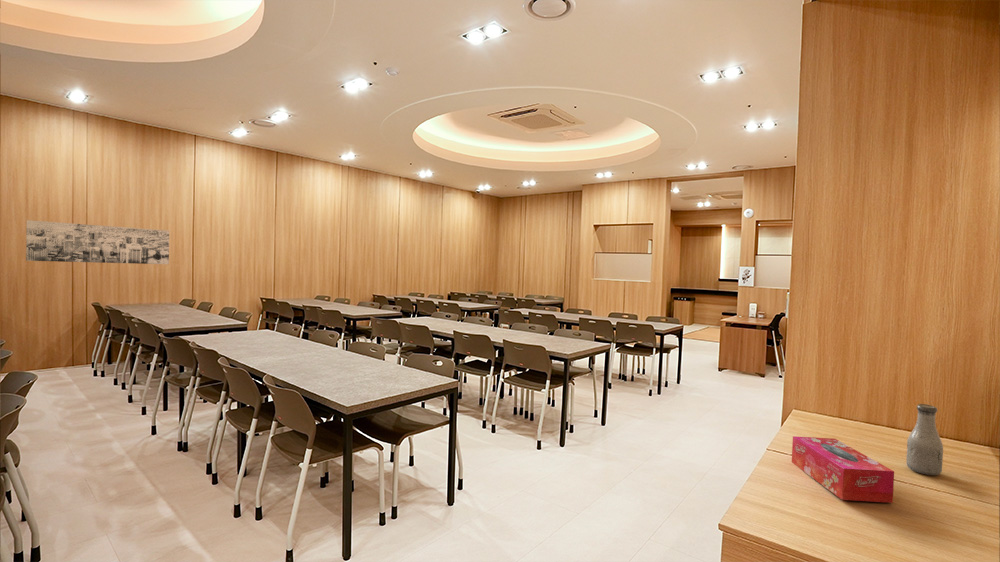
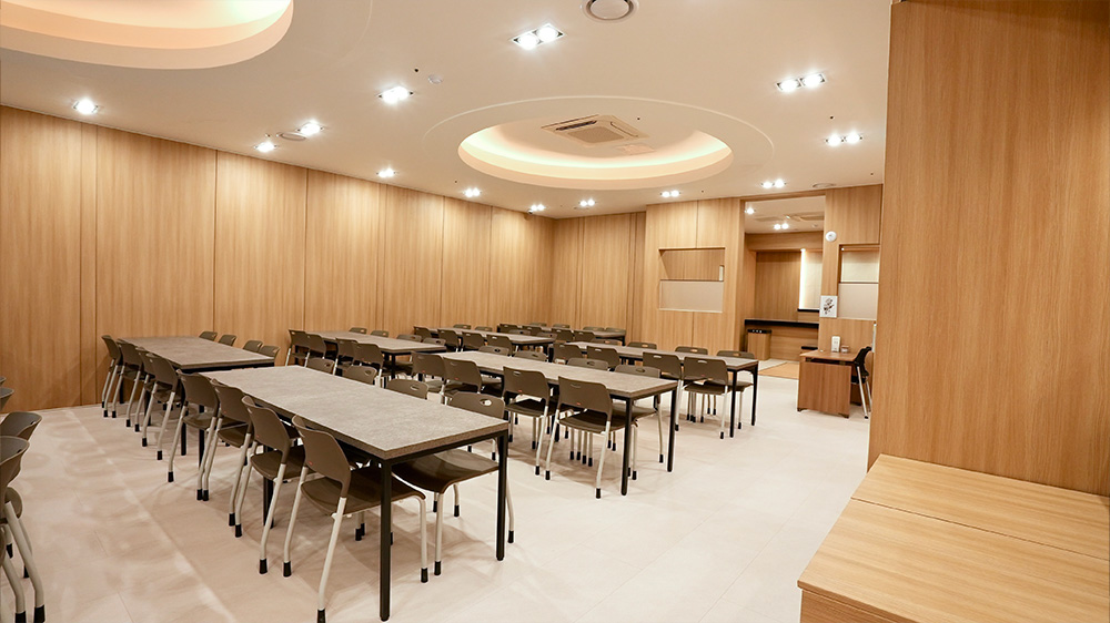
- wall art (104, 244)
- bottle (925, 438)
- tissue box (838, 466)
